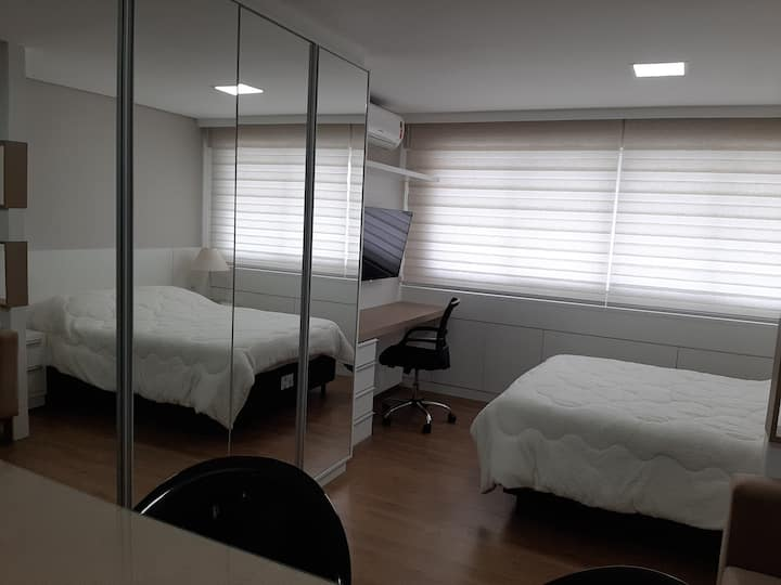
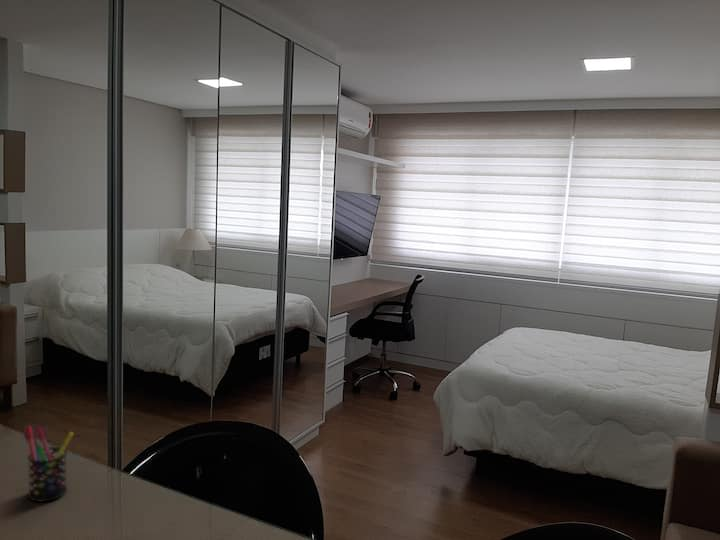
+ pen holder (44, 461)
